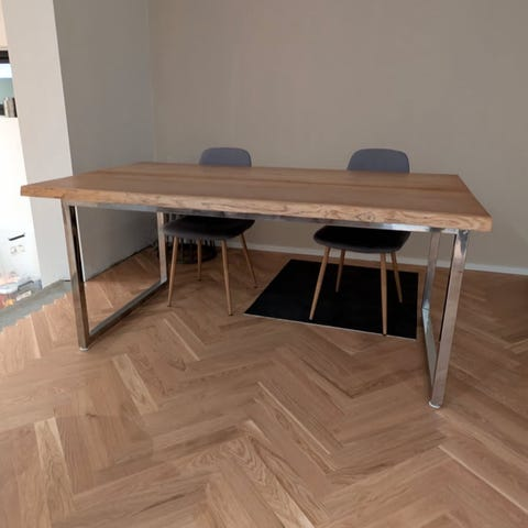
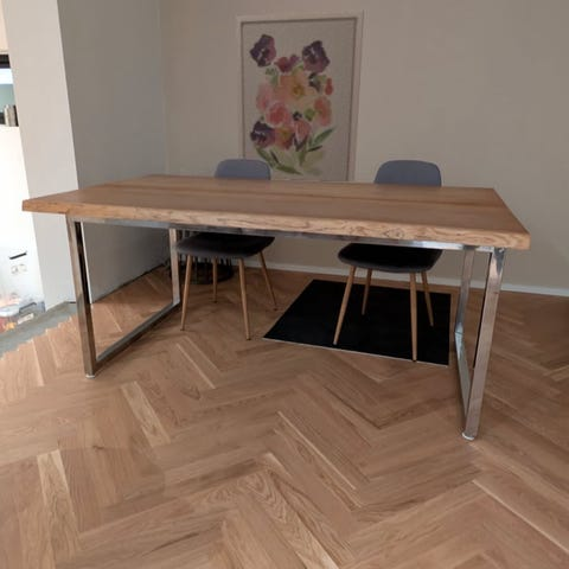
+ wall art (296, 104)
